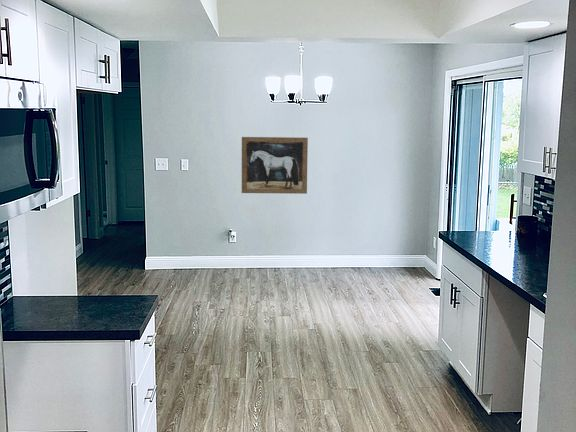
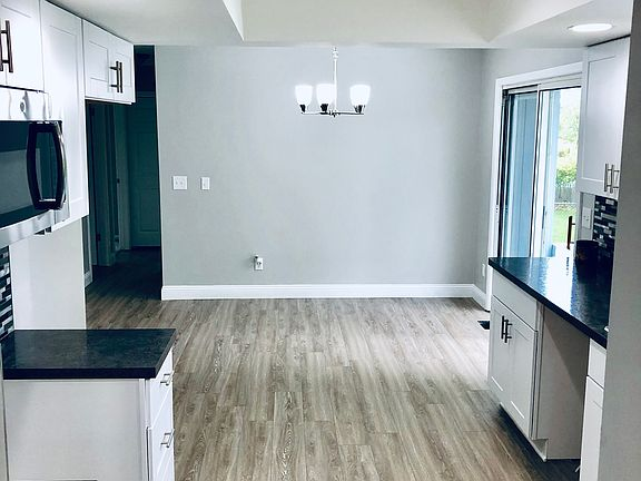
- wall art (274, 165)
